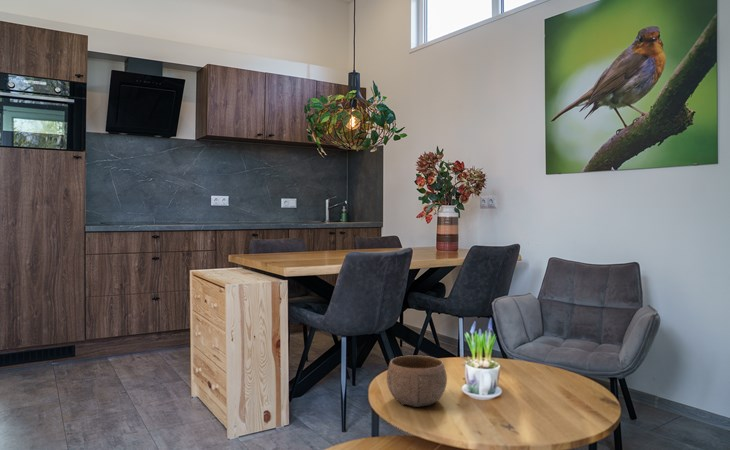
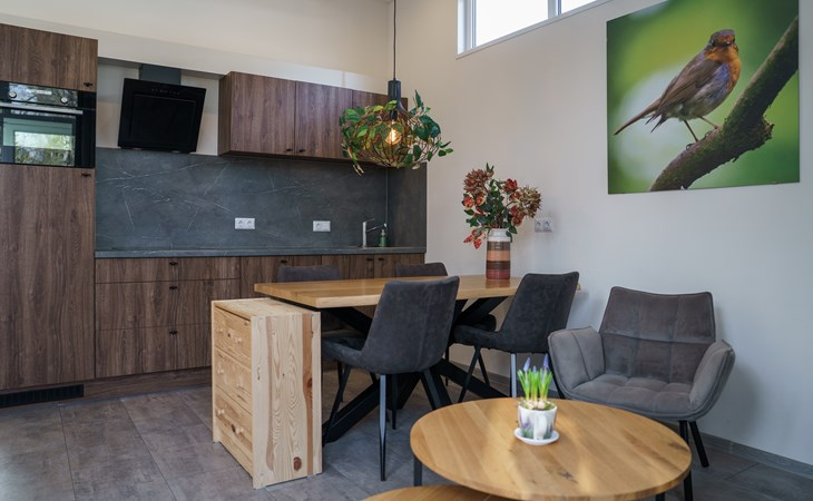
- bowl (416, 381)
